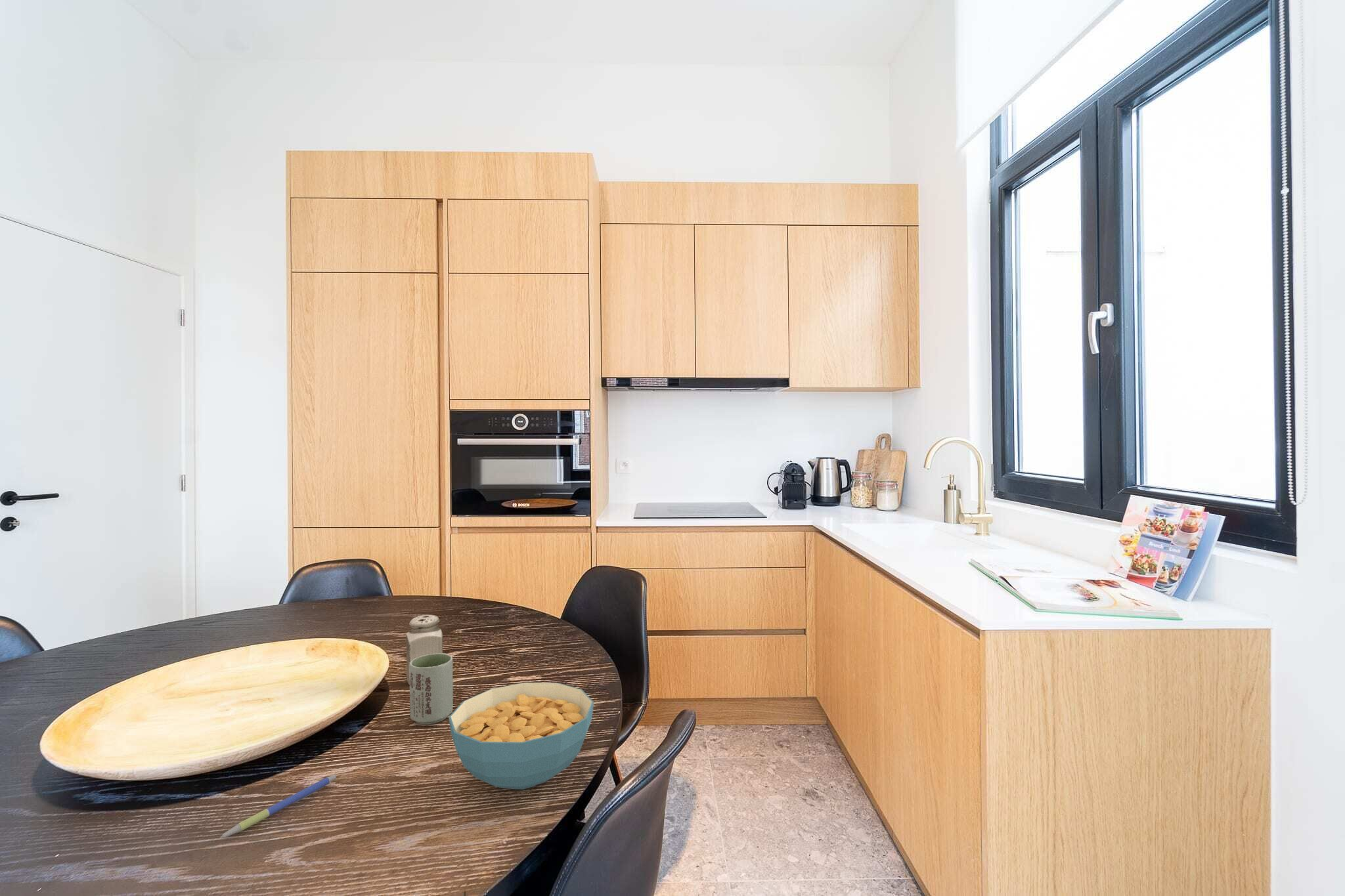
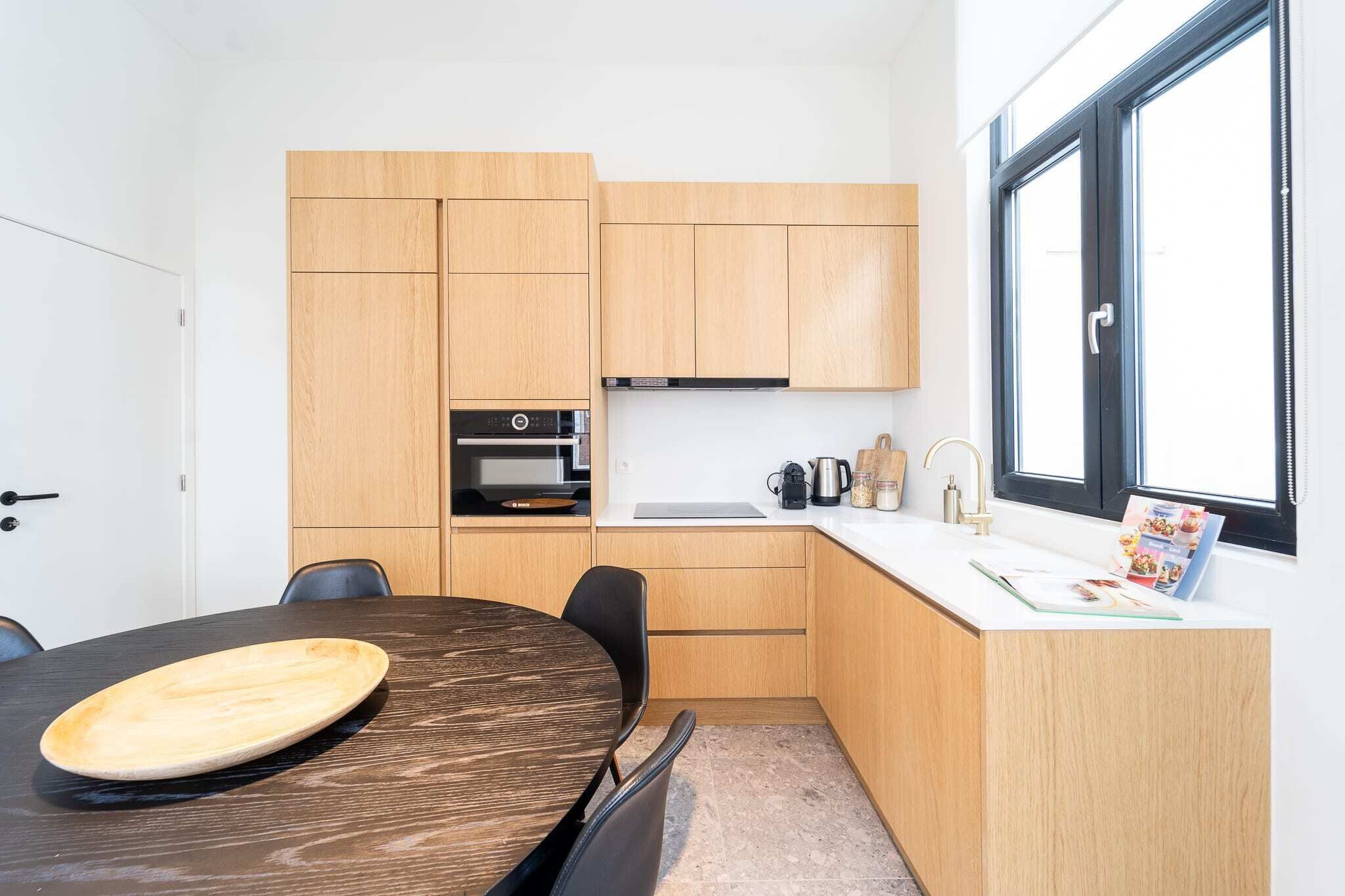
- salt shaker (424, 647)
- cereal bowl (523, 743)
- pen (282, 805)
- cup (431, 689)
